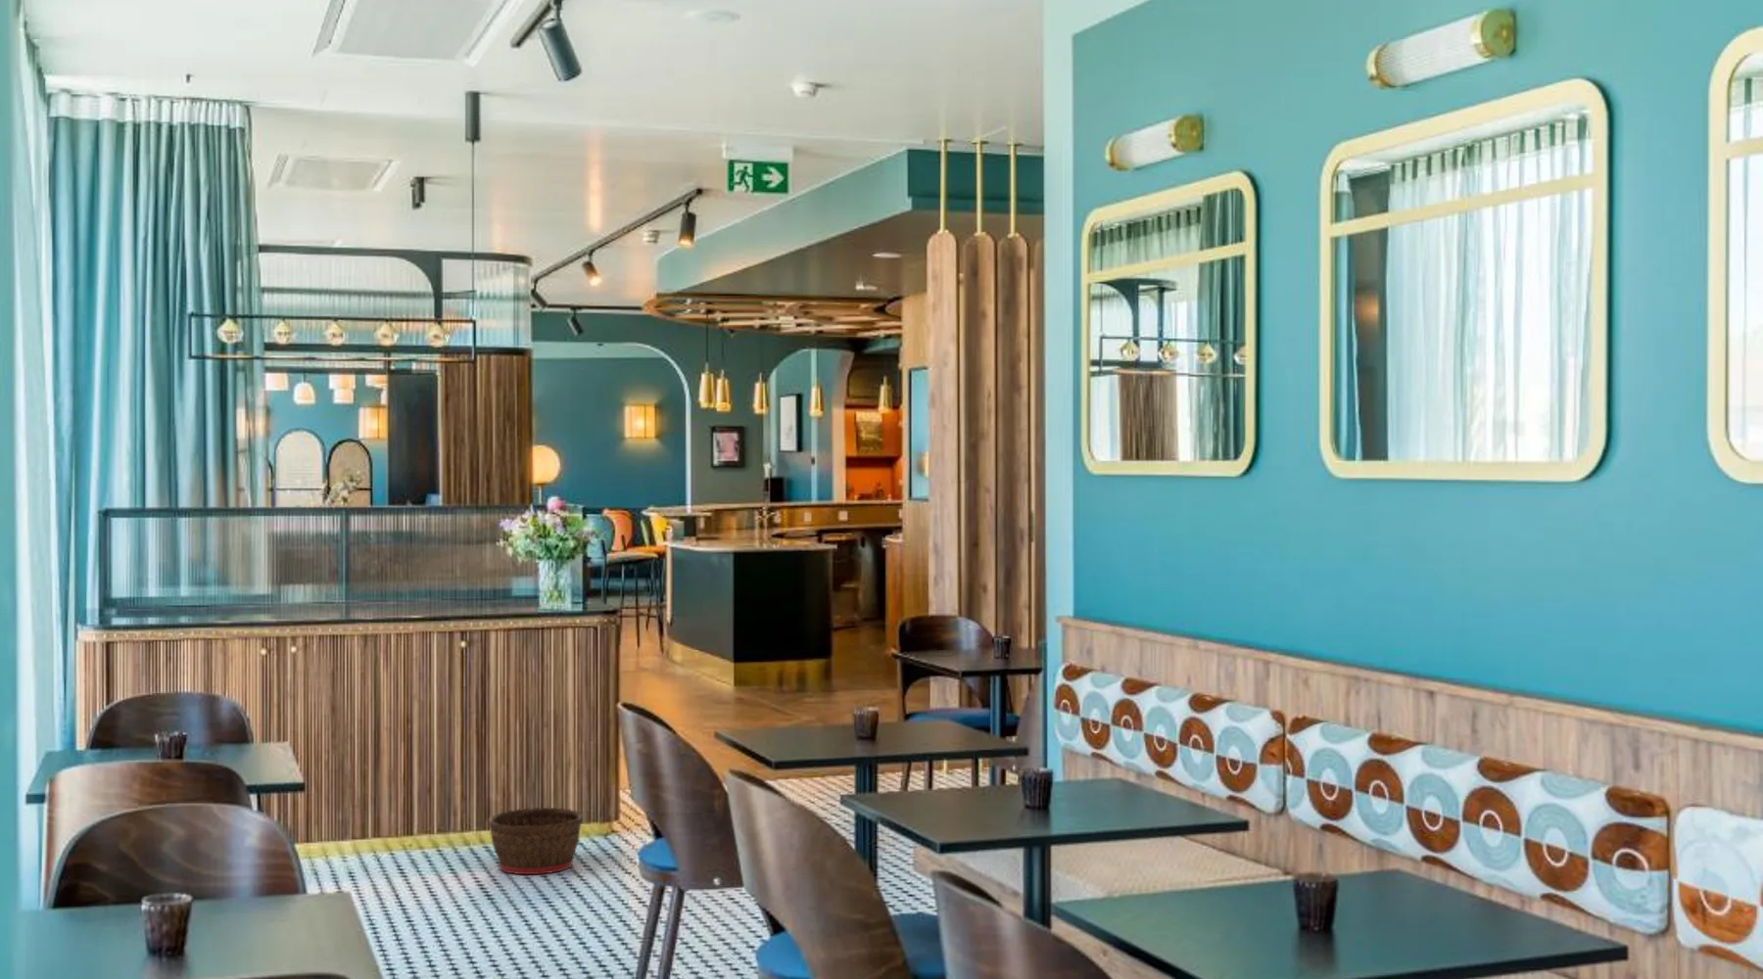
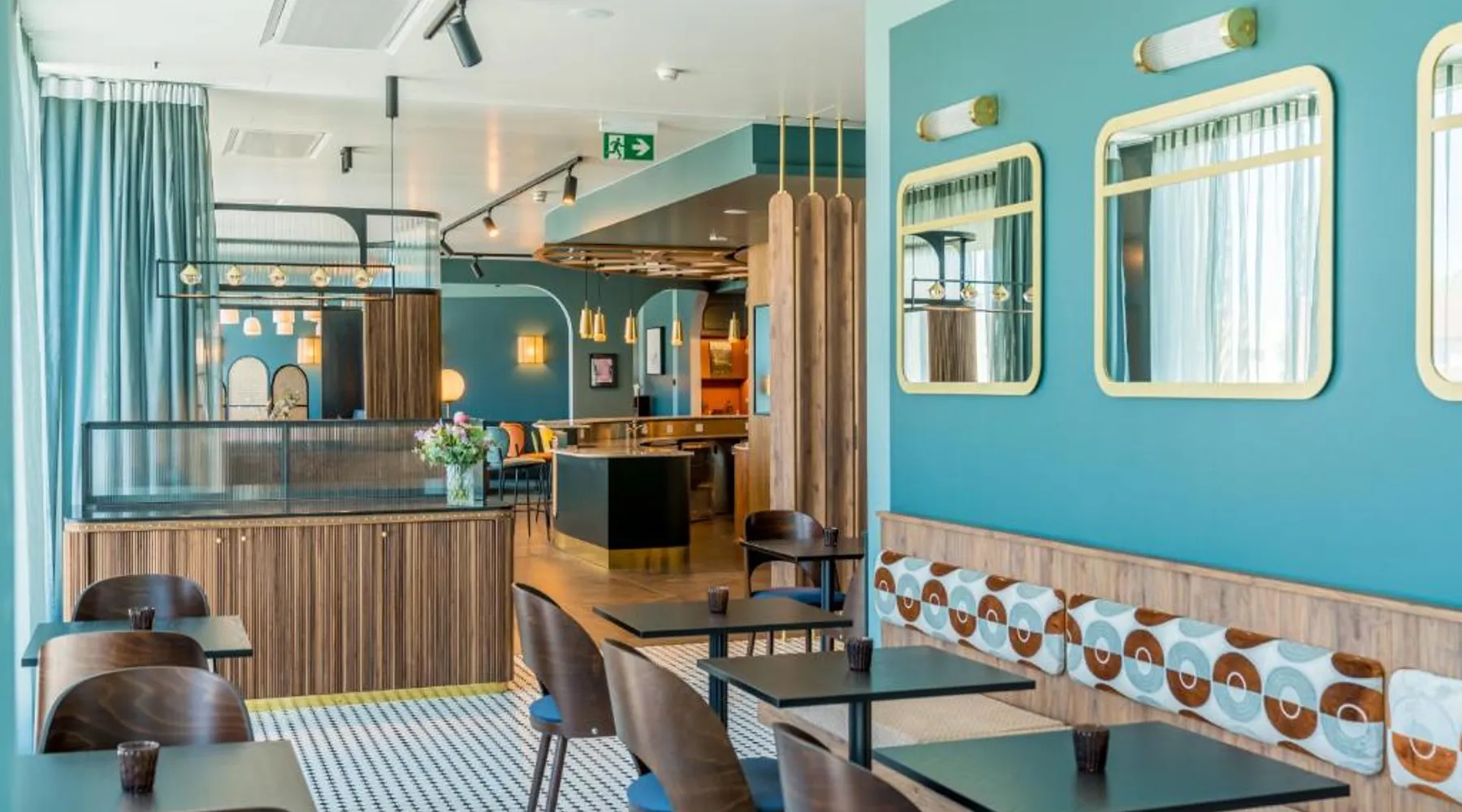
- basket (535, 842)
